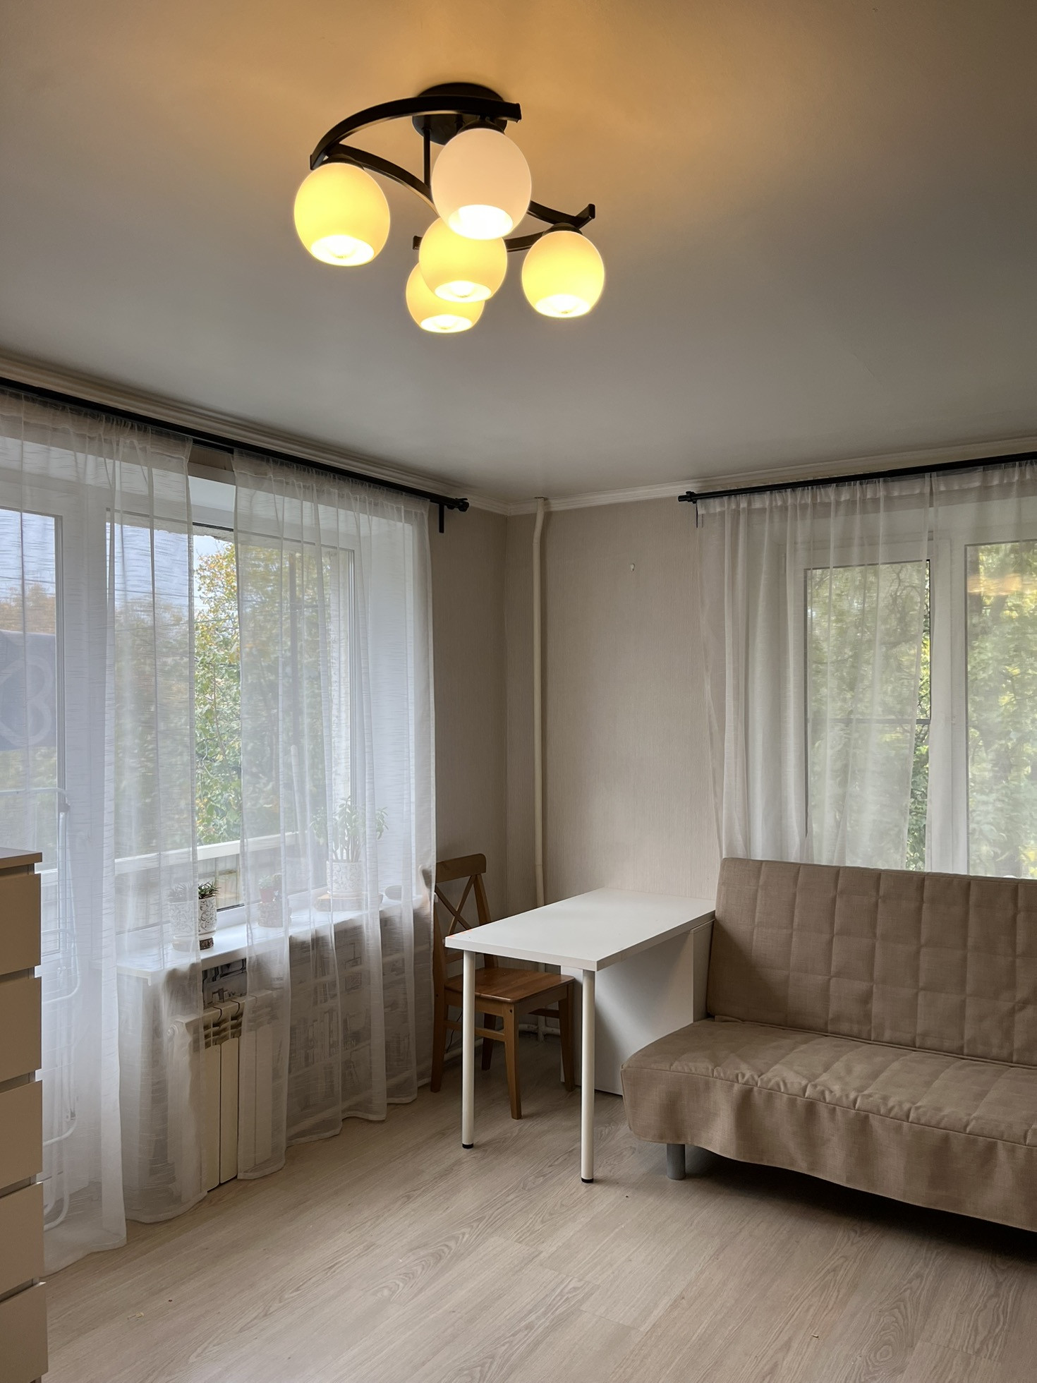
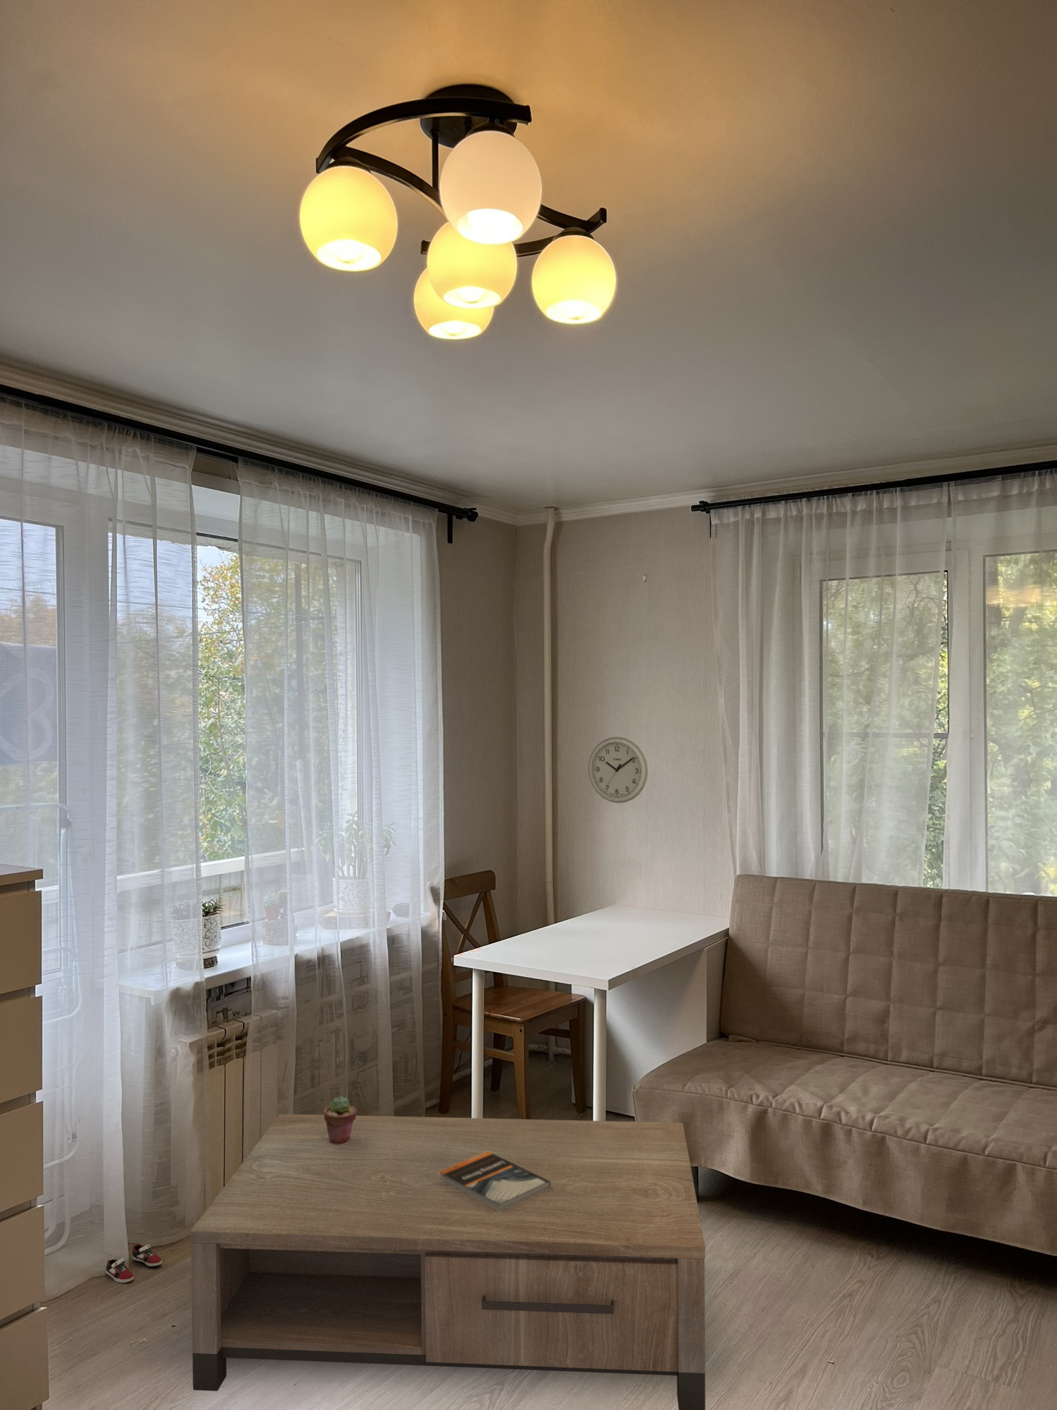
+ potted succulent (340, 1118)
+ sneaker (134, 1260)
+ coffee table (463, 1245)
+ wall clock (616, 769)
+ book (494, 1178)
